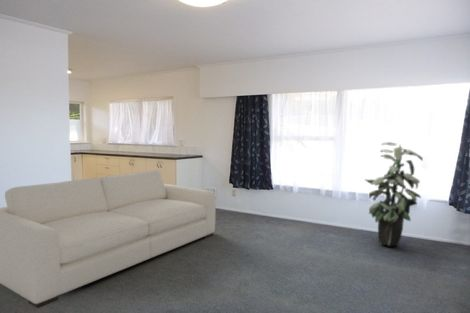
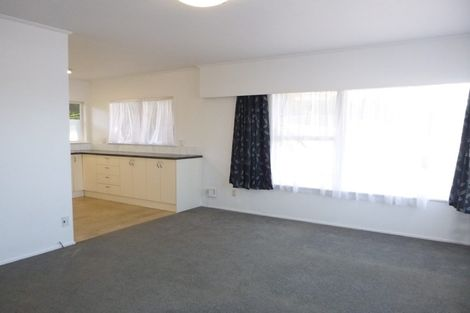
- sofa (117, 216)
- indoor plant (390, 193)
